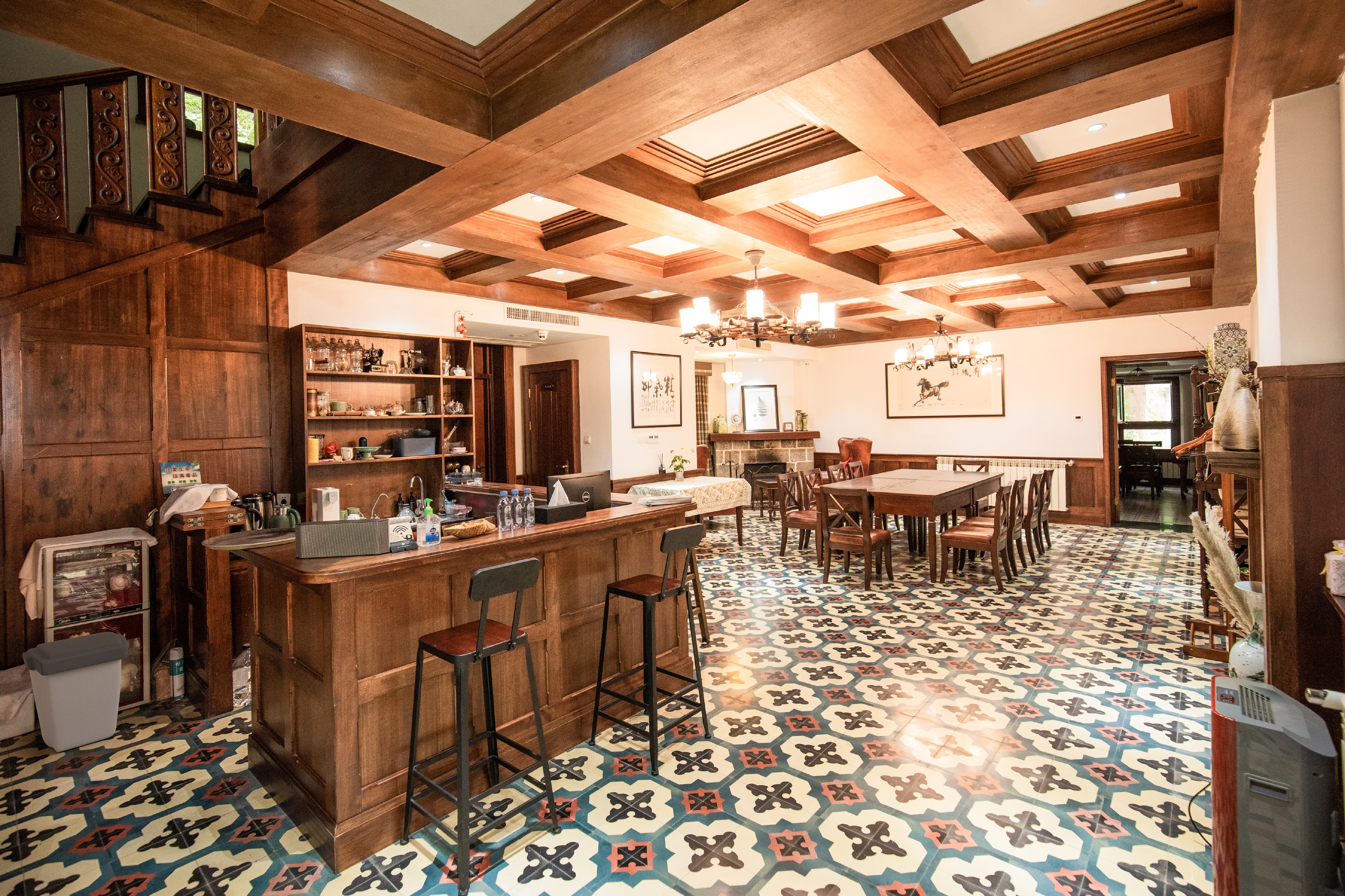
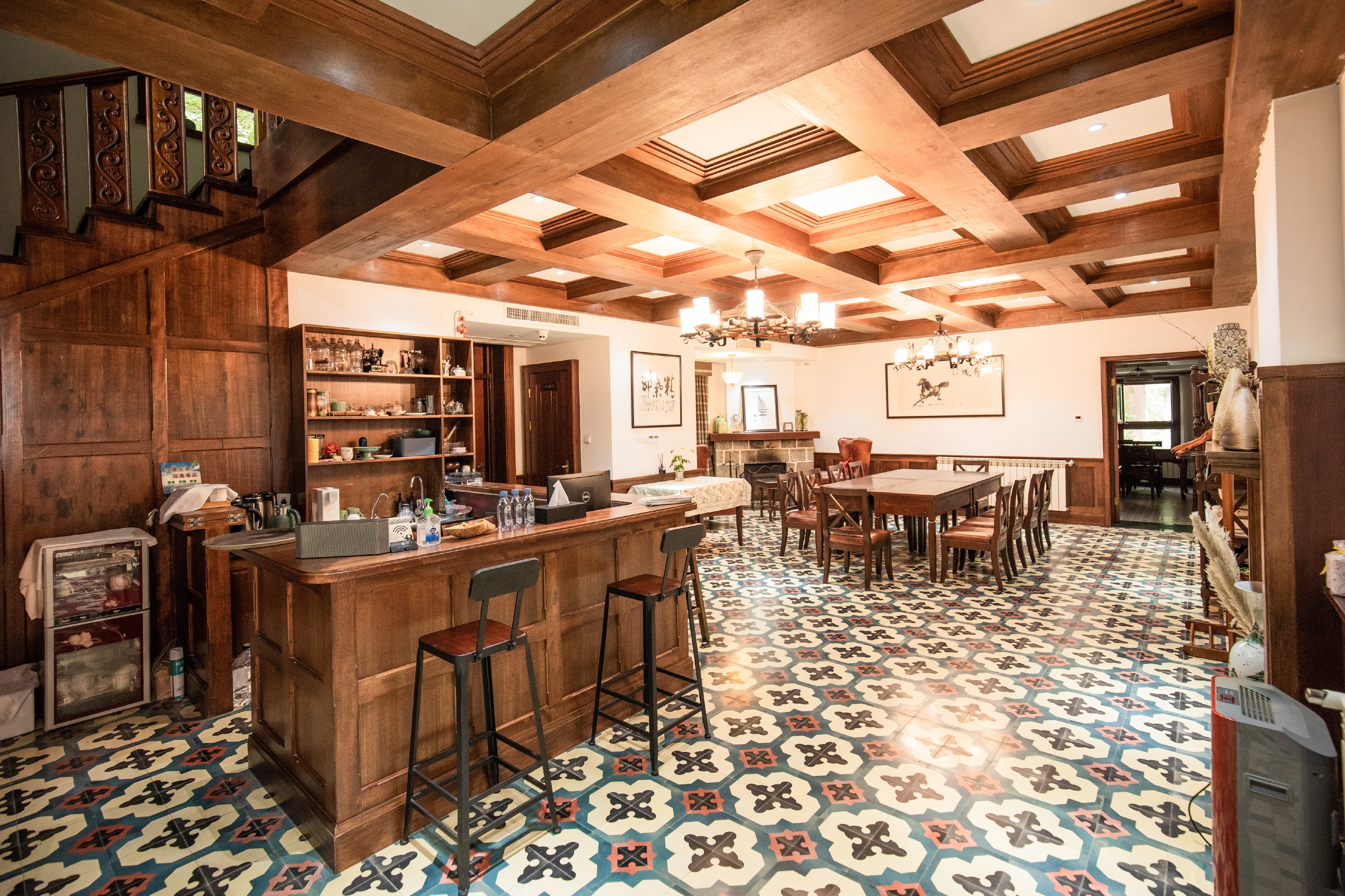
- trash can (77, 689)
